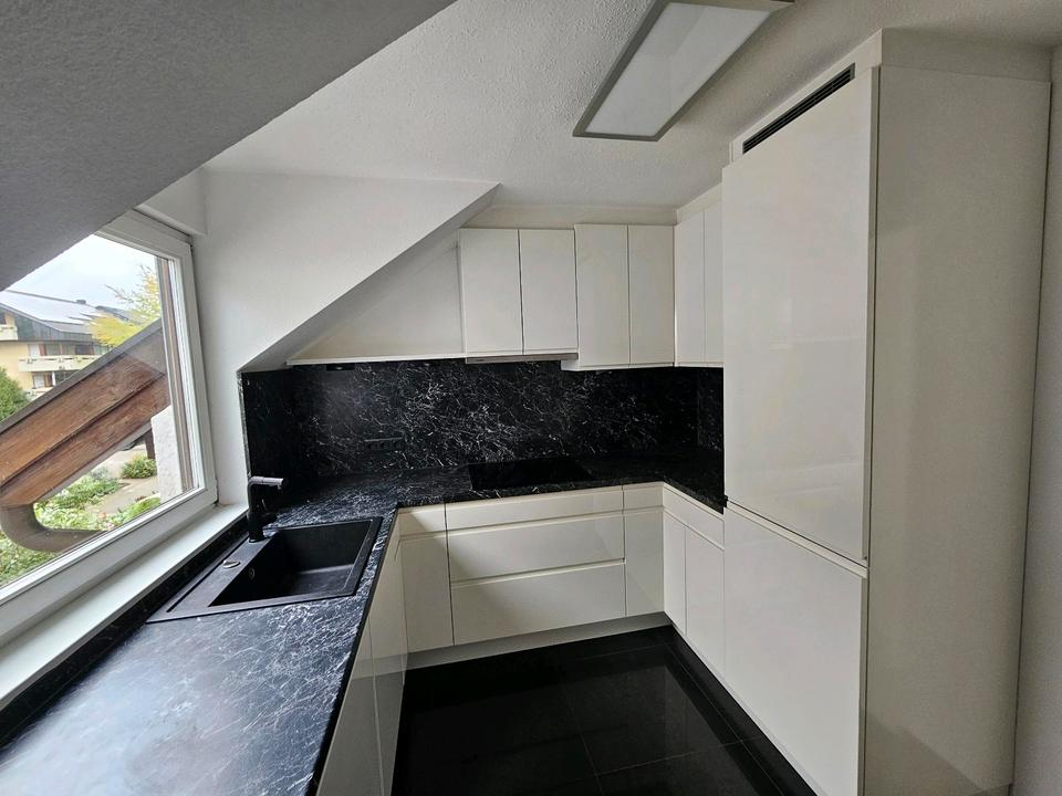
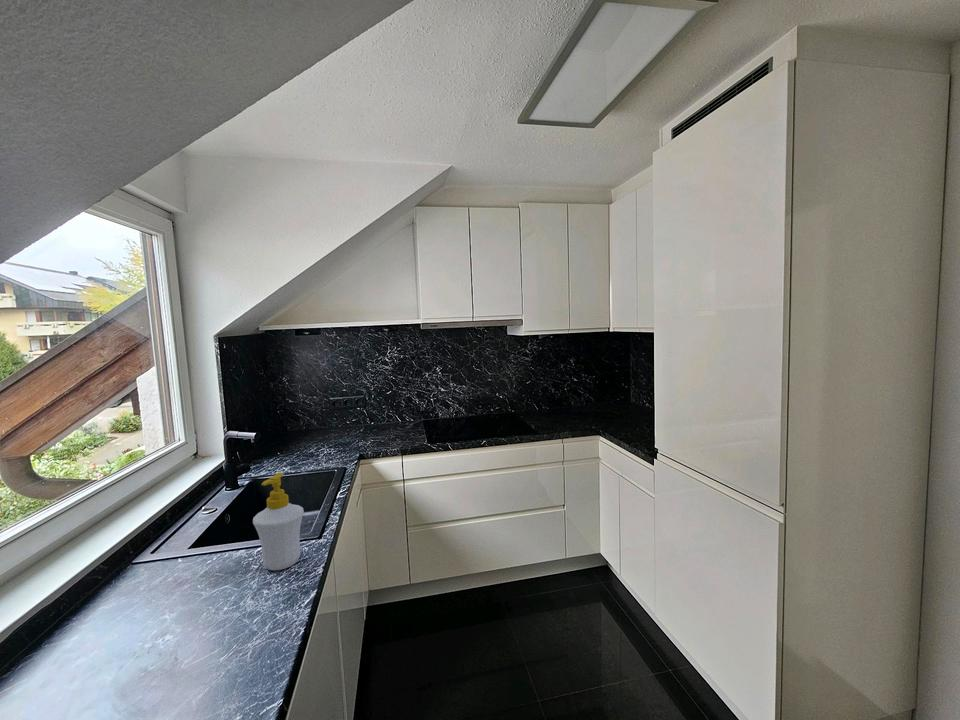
+ soap bottle (279, 519)
